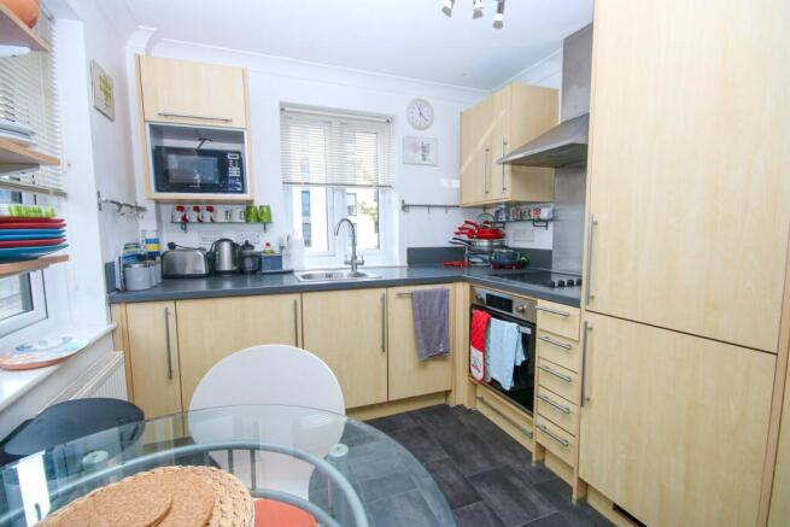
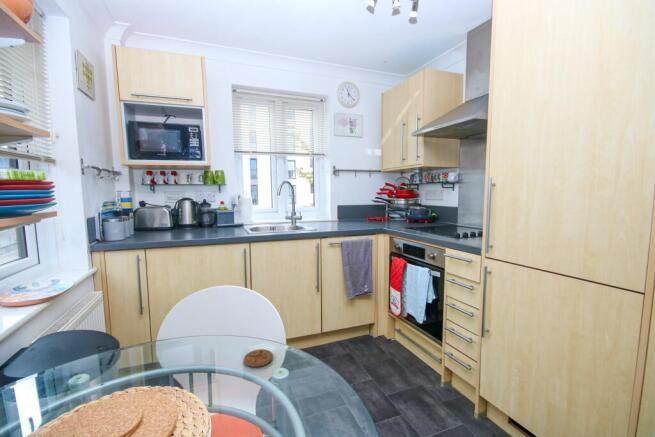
+ coaster (258, 357)
